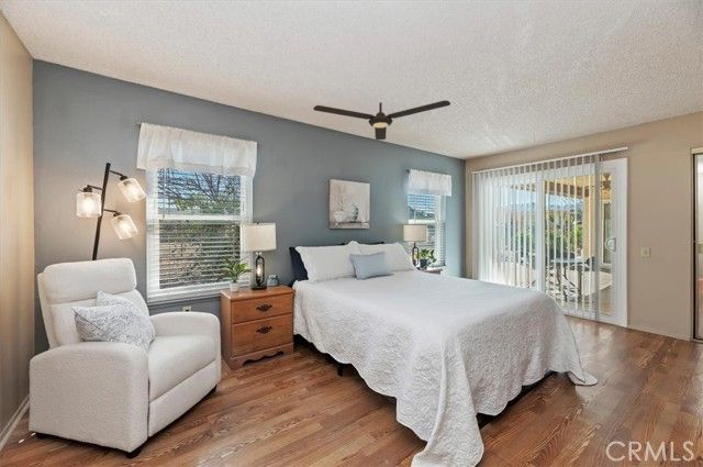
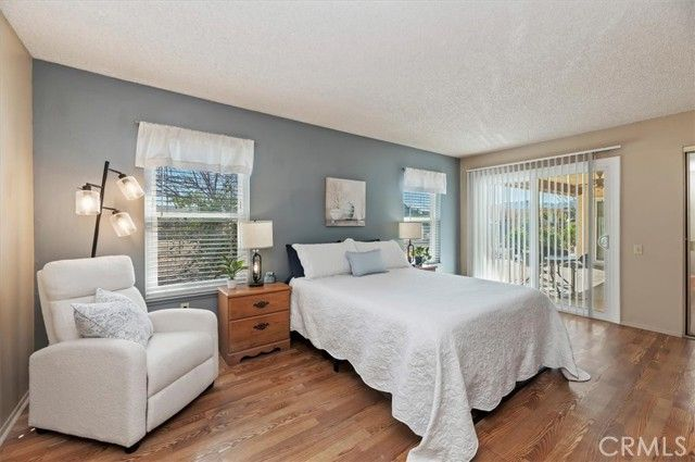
- ceiling fan (380, 120)
